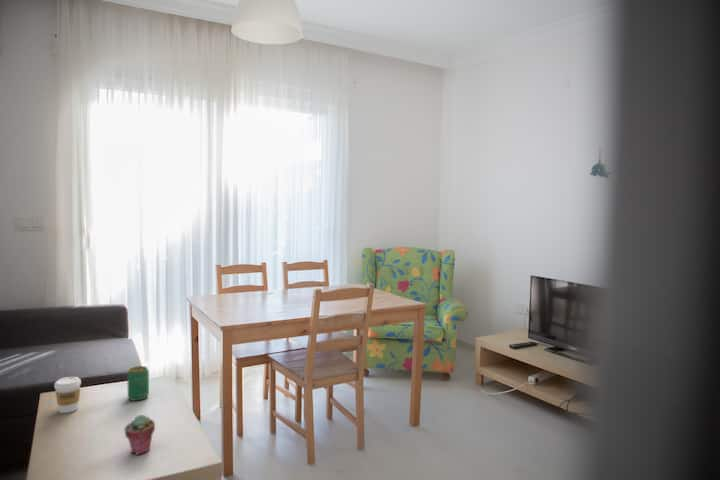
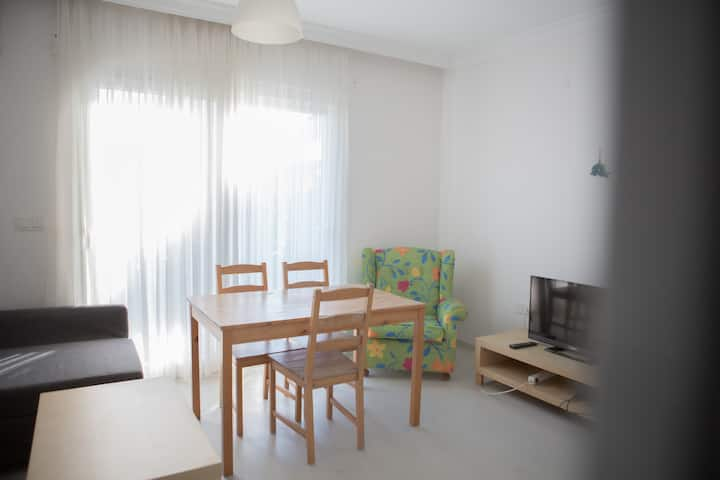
- coffee cup (68, 394)
- potted succulent (140, 432)
- beverage can (138, 383)
